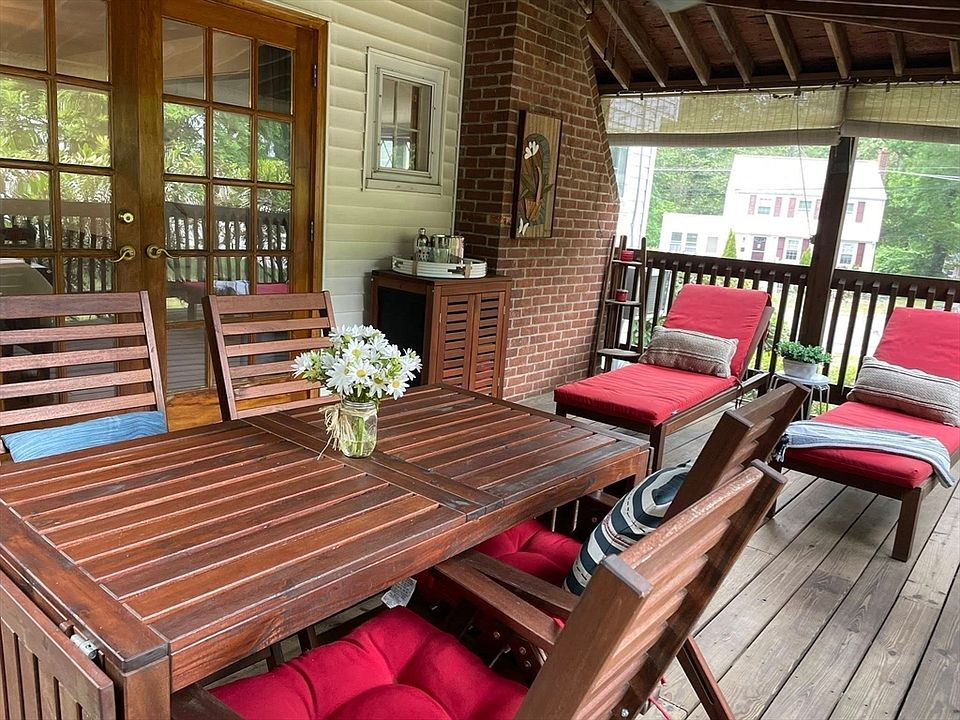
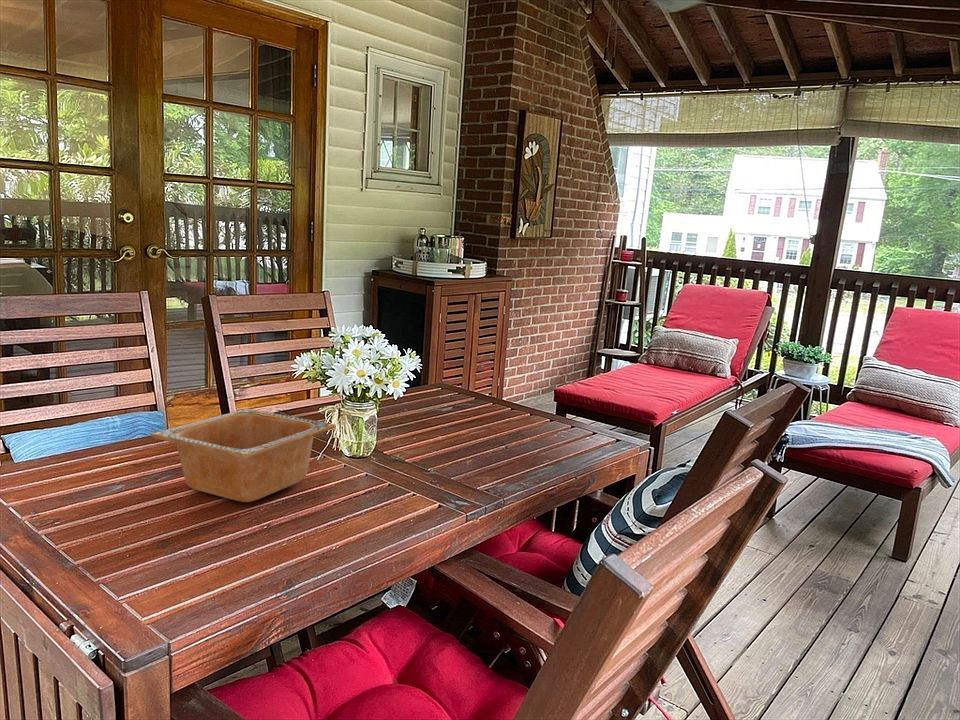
+ serving bowl (246, 456)
